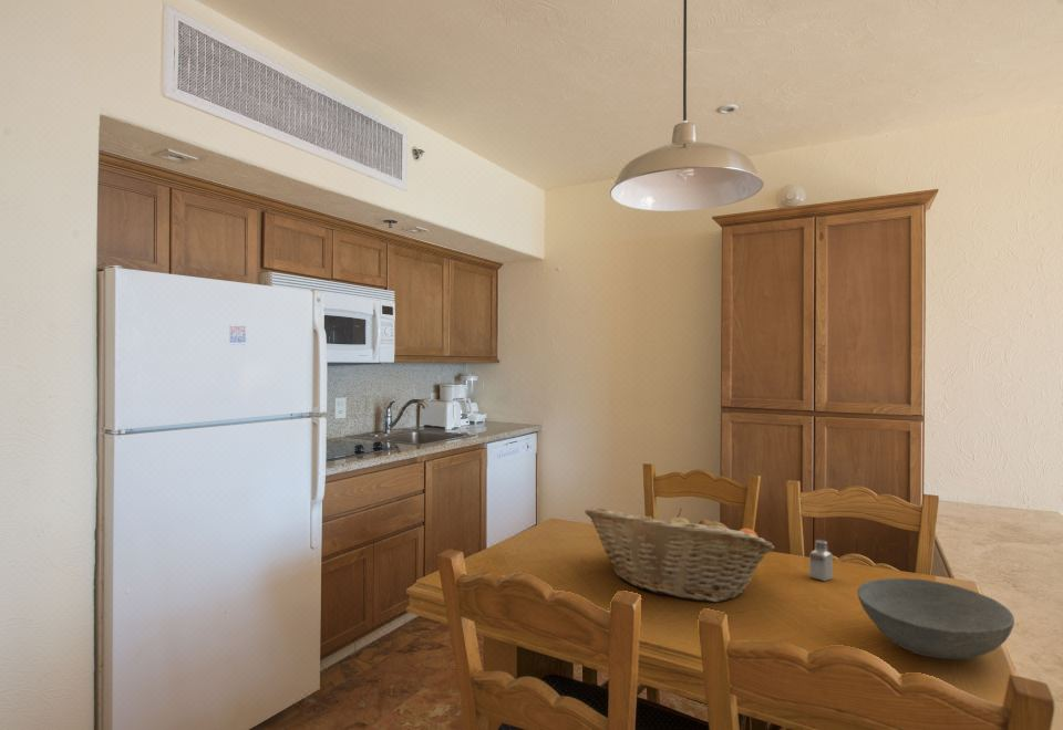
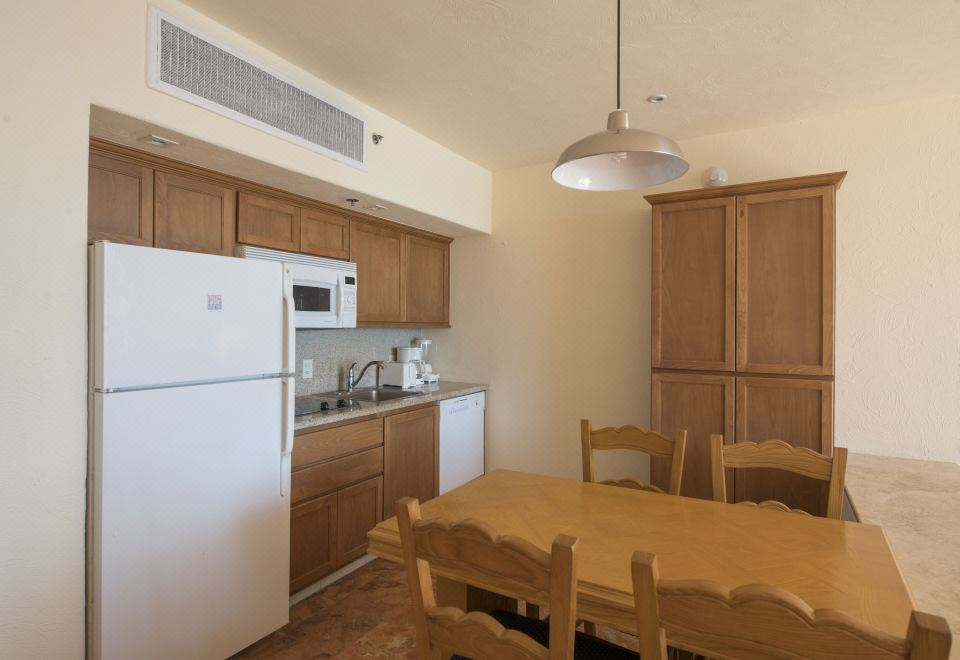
- bowl (930, 624)
- saltshaker (821, 559)
- fruit basket (673, 542)
